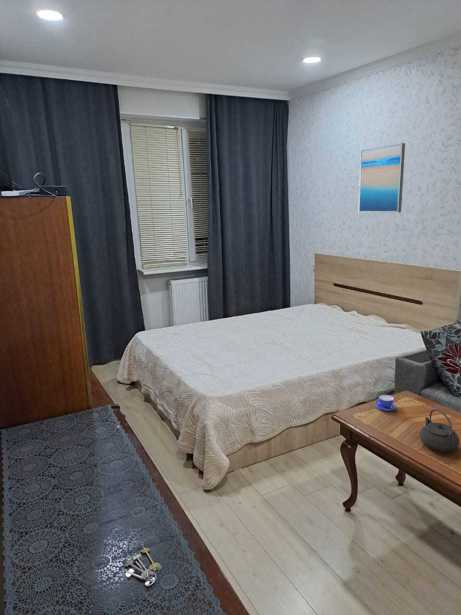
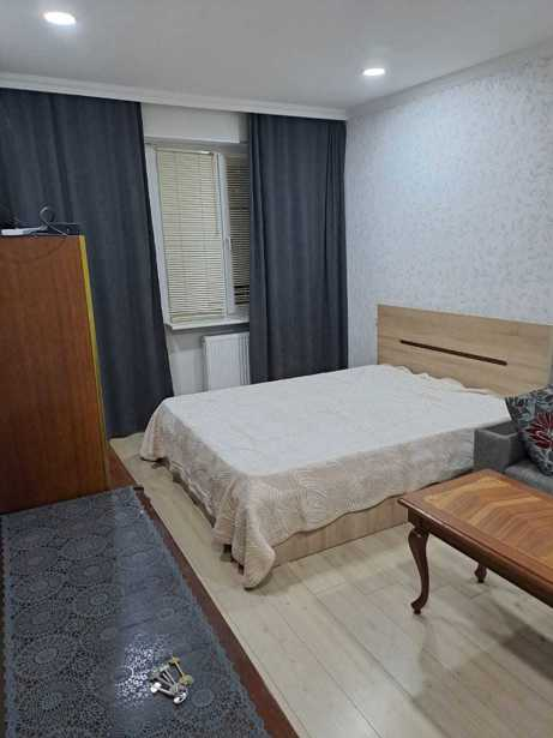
- teapot (438, 427)
- wall art (380, 180)
- teacup (385, 402)
